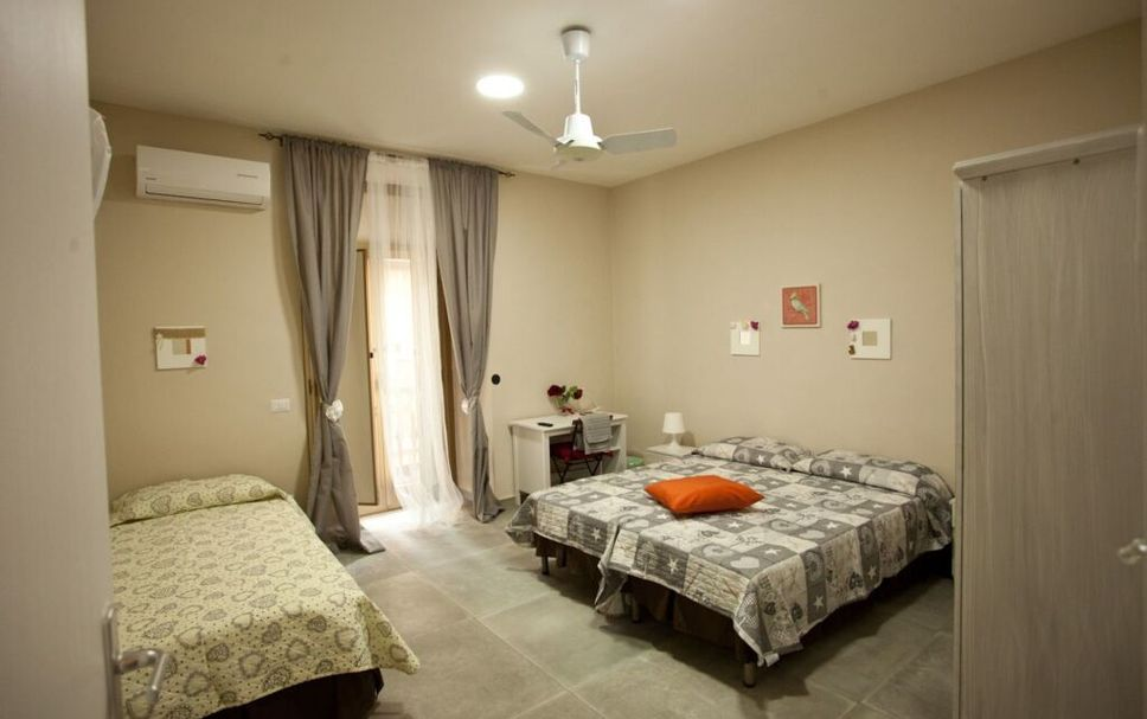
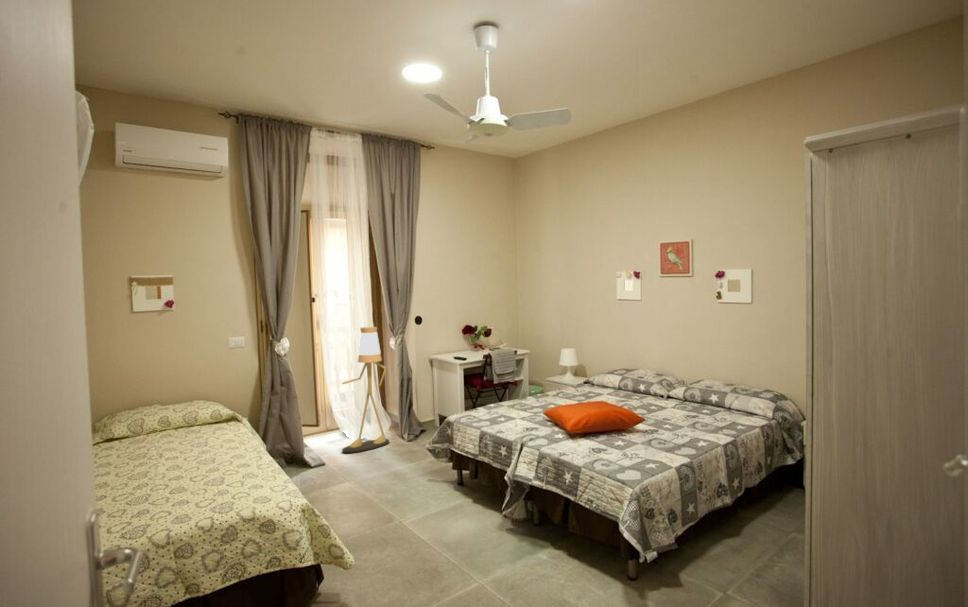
+ floor lamp (367, 369)
